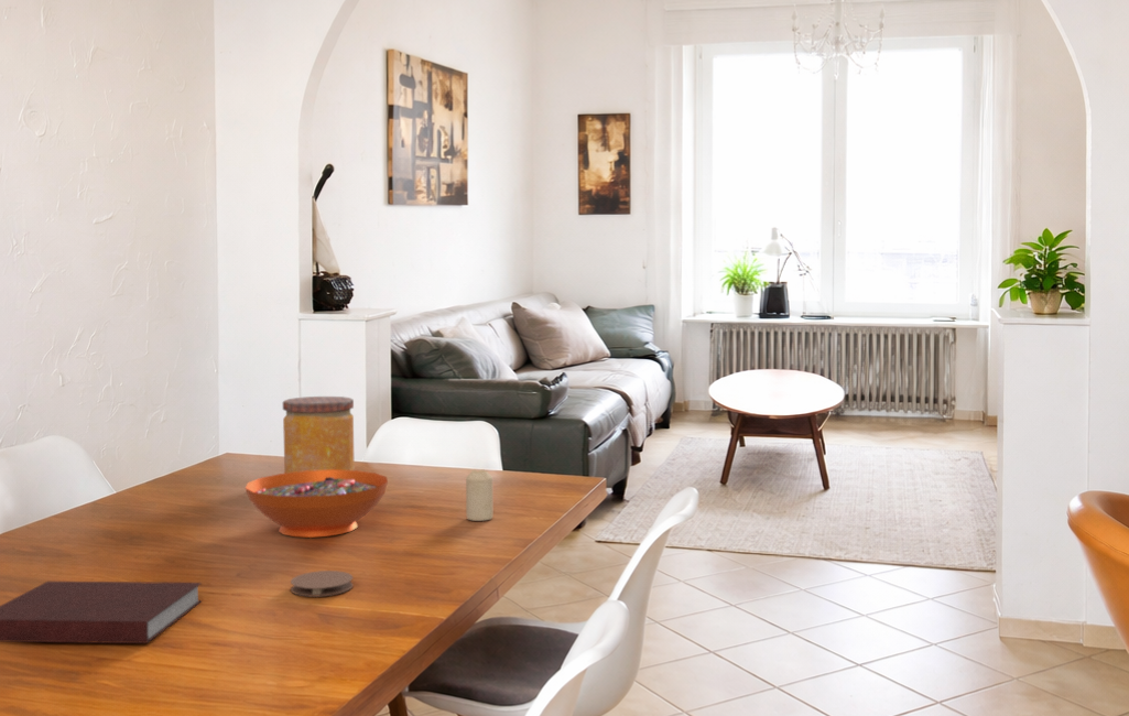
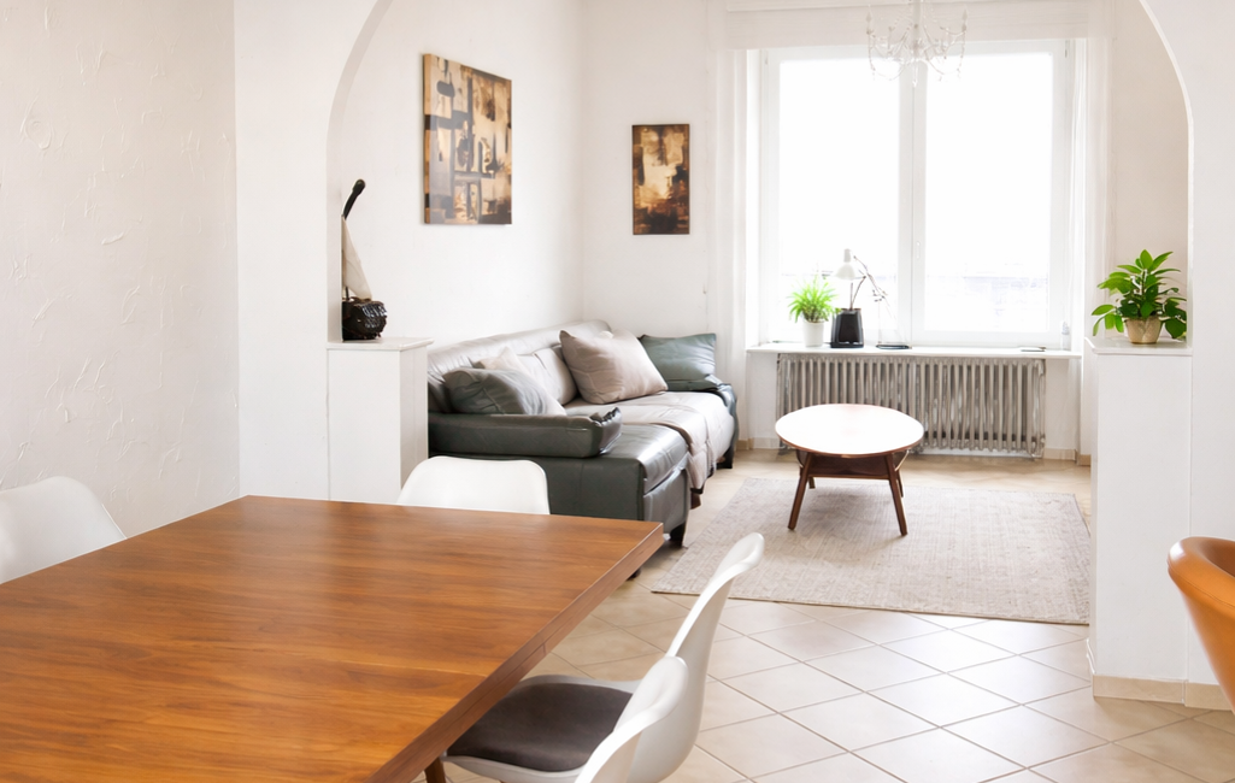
- jar (318, 441)
- coaster (322, 583)
- decorative bowl (318, 505)
- notebook (94, 610)
- candle (479, 493)
